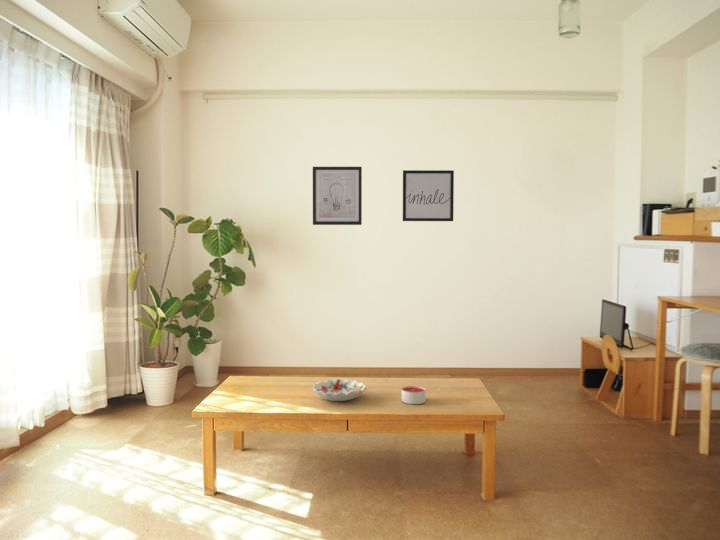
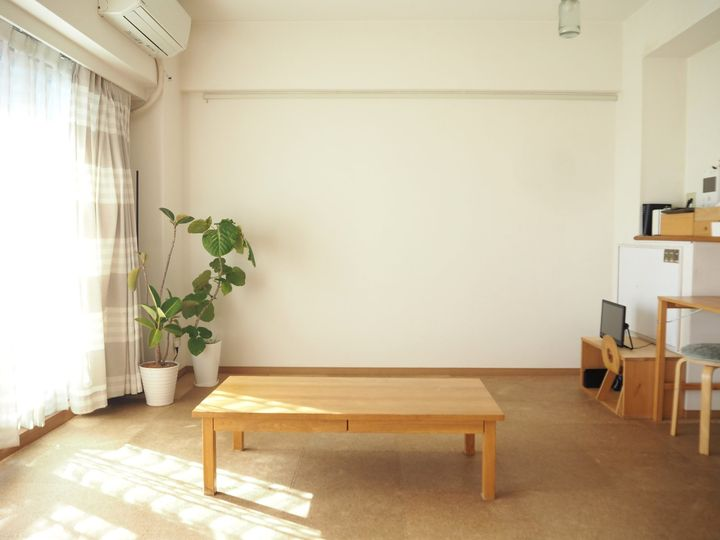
- wall art (428, 195)
- candle (413, 394)
- wall art (337, 195)
- decorative bowl (339, 391)
